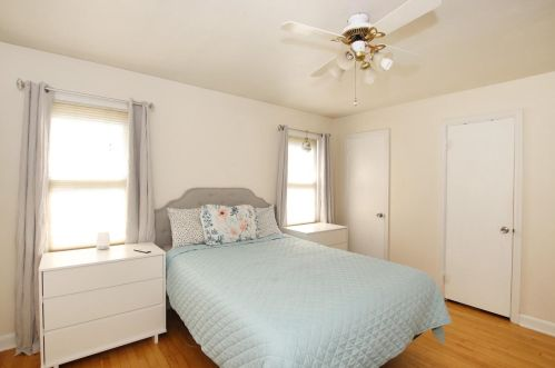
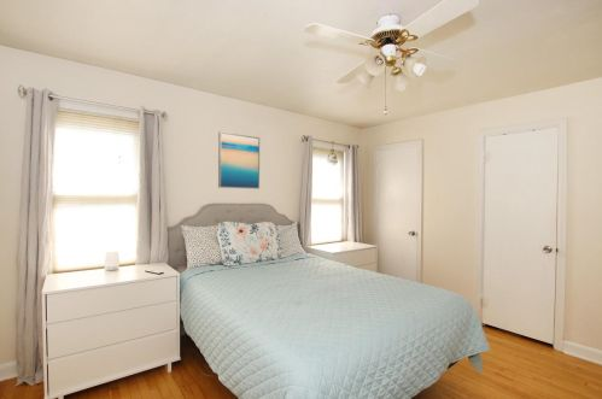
+ wall art (239, 162)
